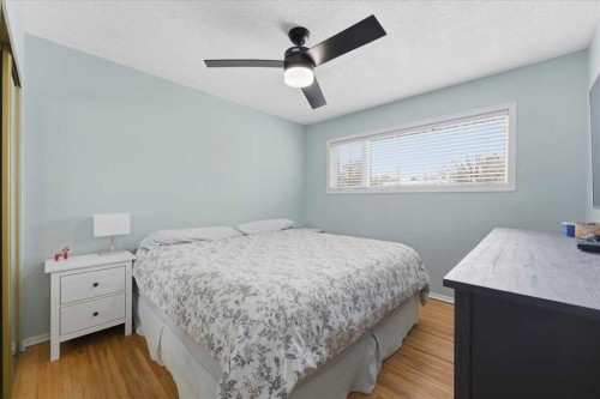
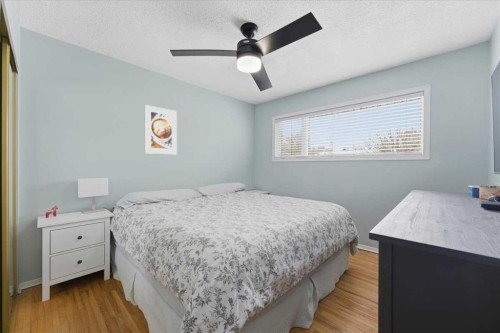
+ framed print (161, 131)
